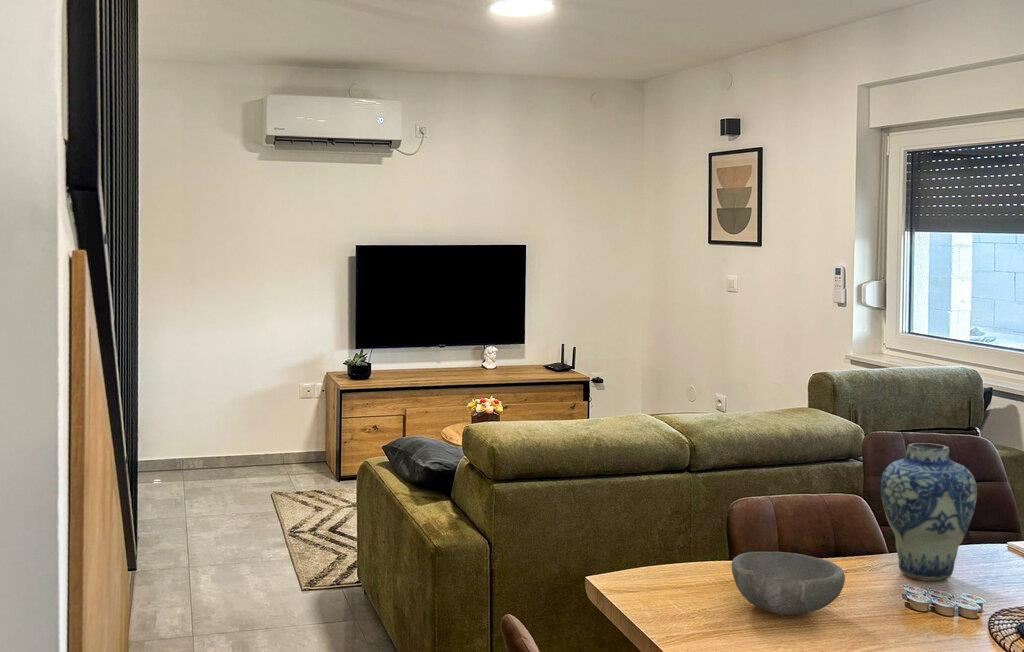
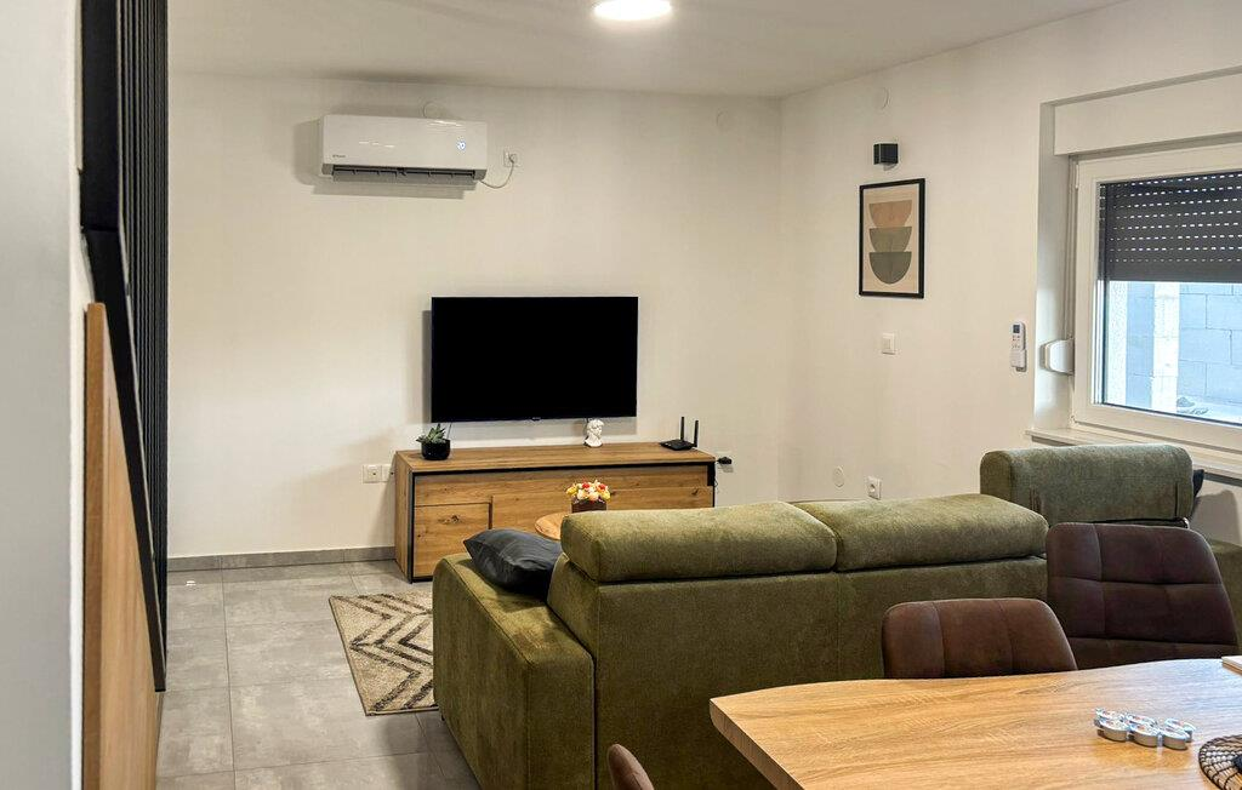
- bowl (786, 586)
- vase (927, 511)
